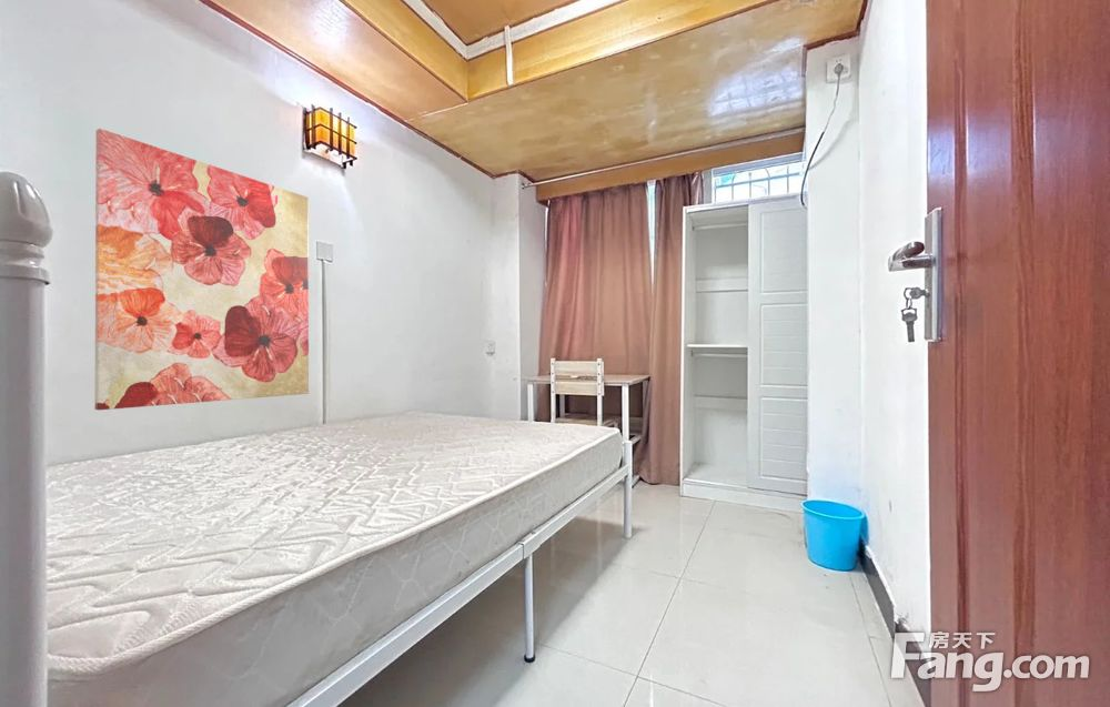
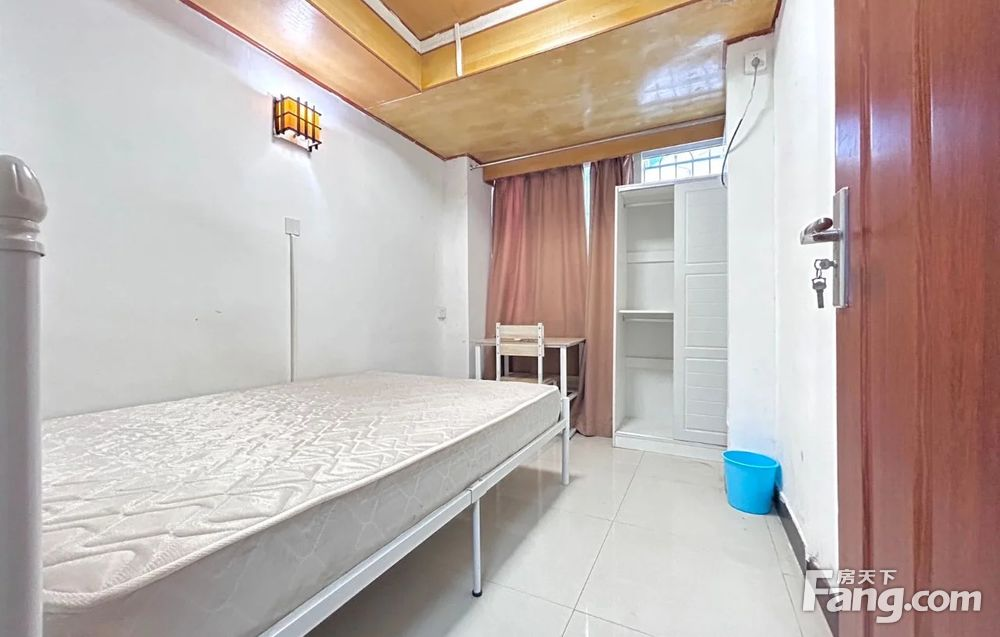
- wall art (220, 284)
